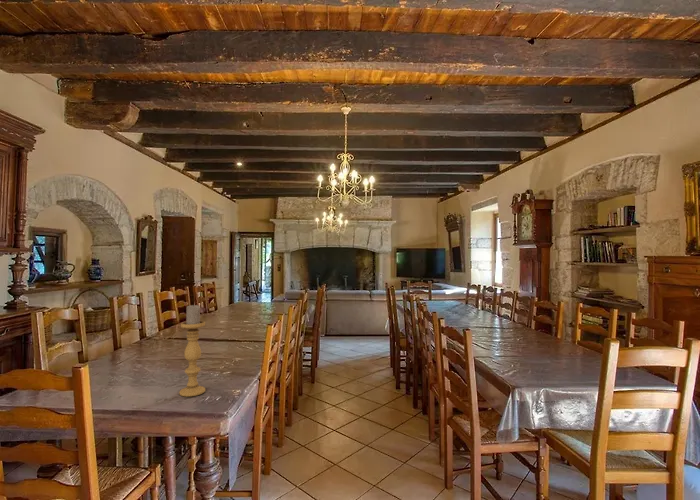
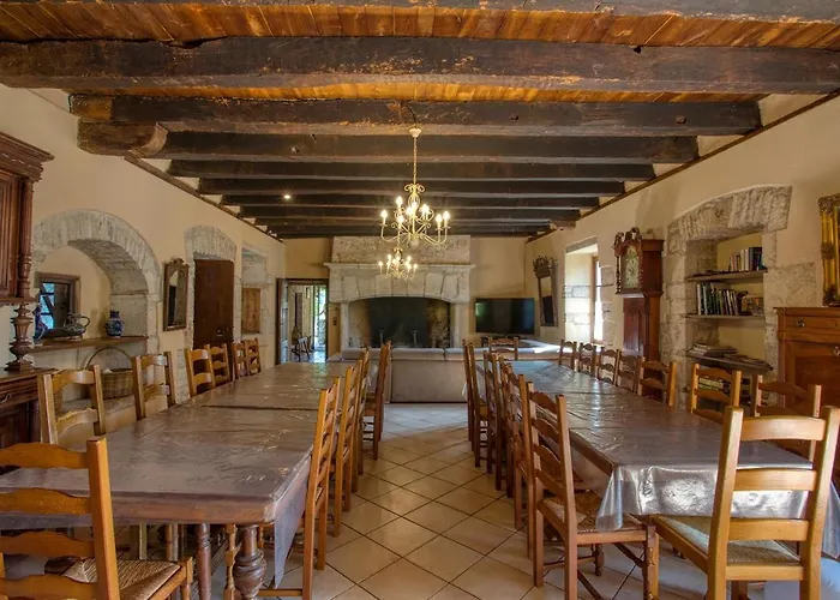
- candle holder (192, 347)
